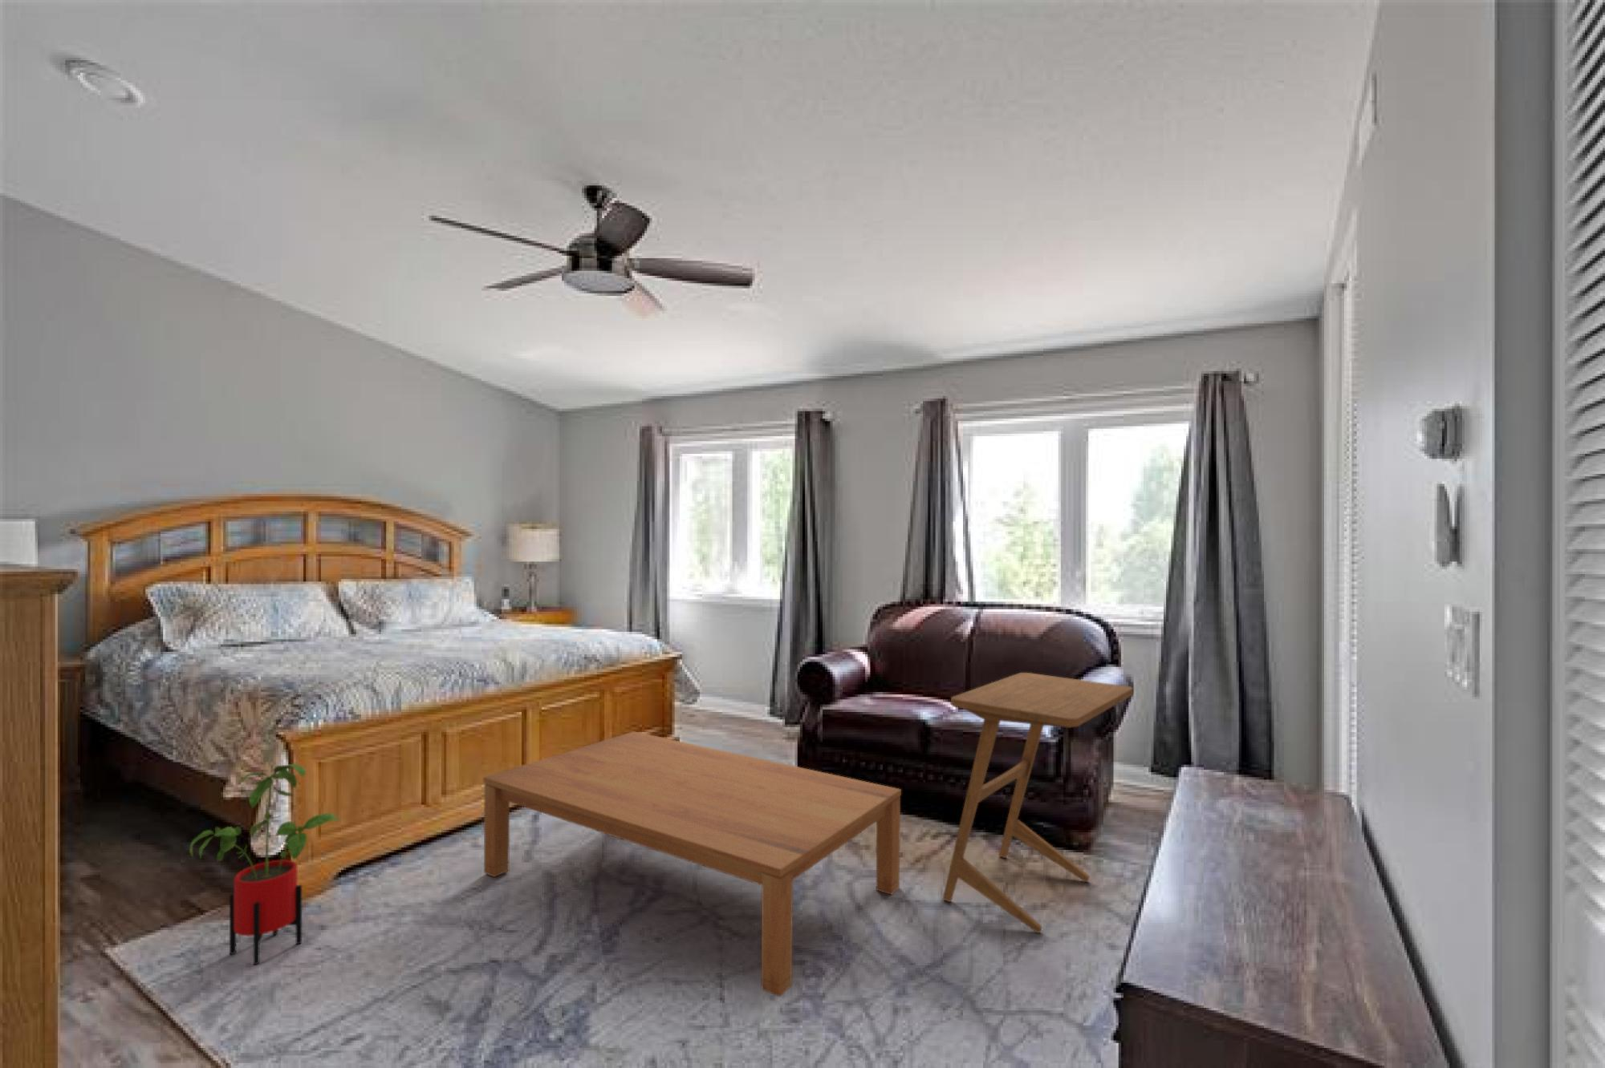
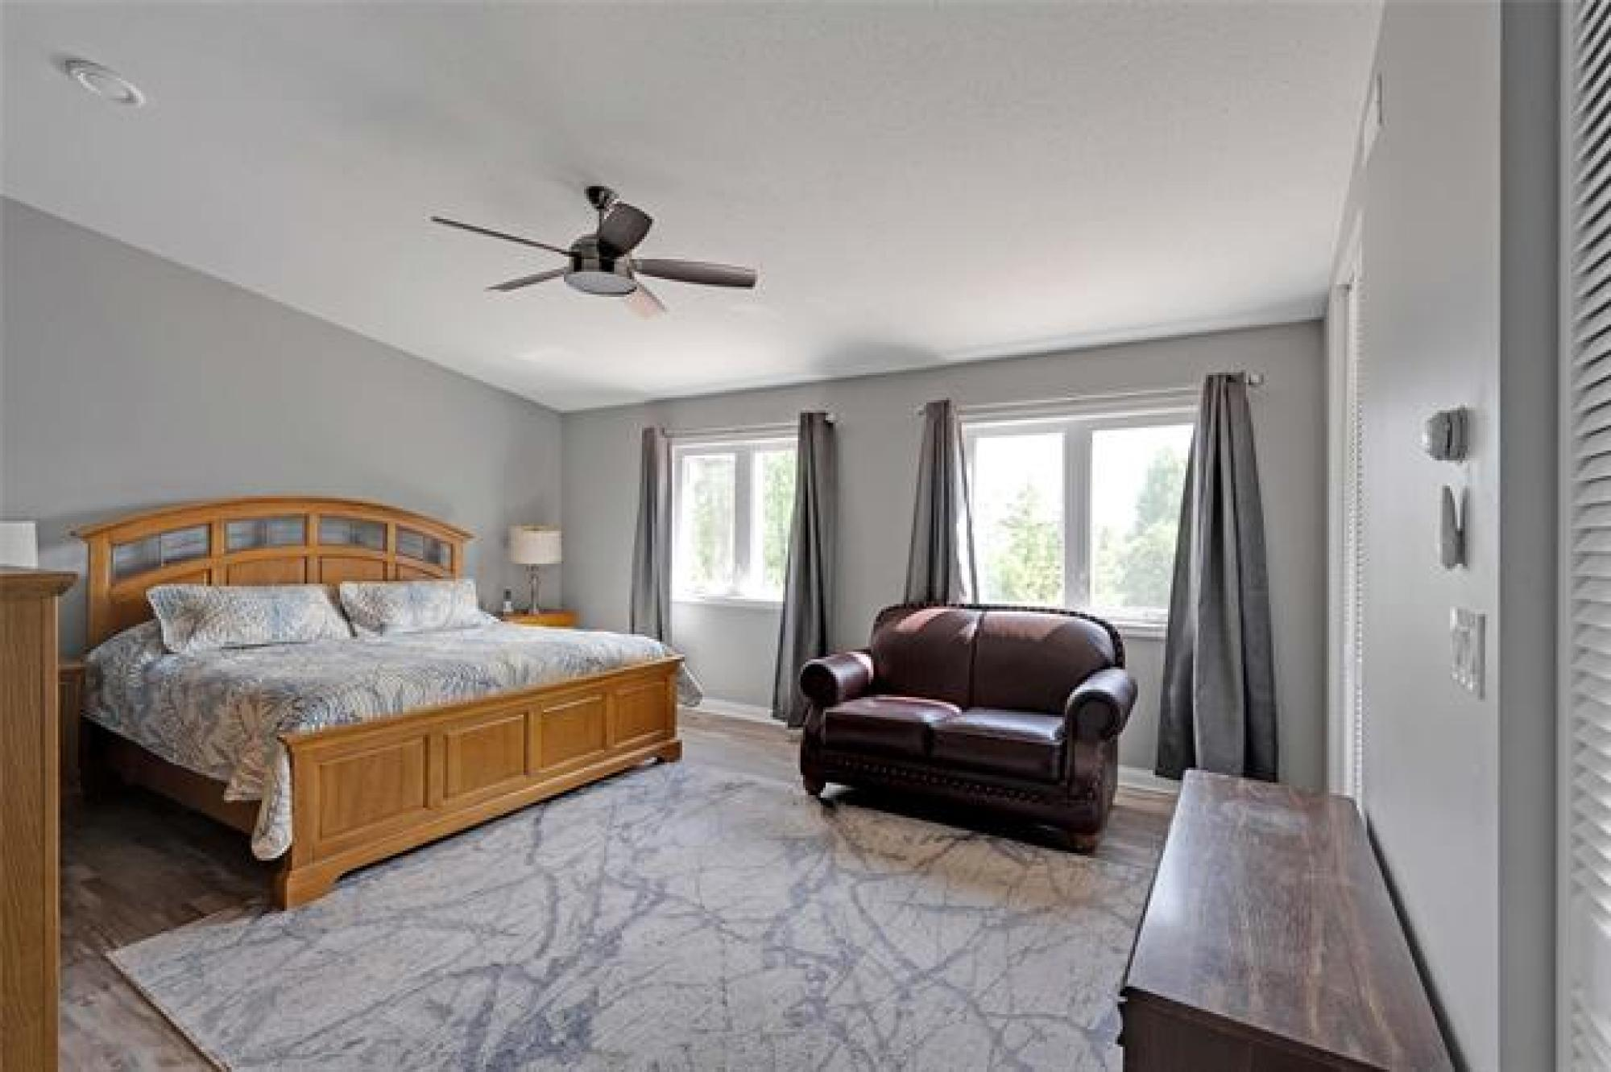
- coffee table (688, 832)
- house plant (273, 861)
- side table (1024, 791)
